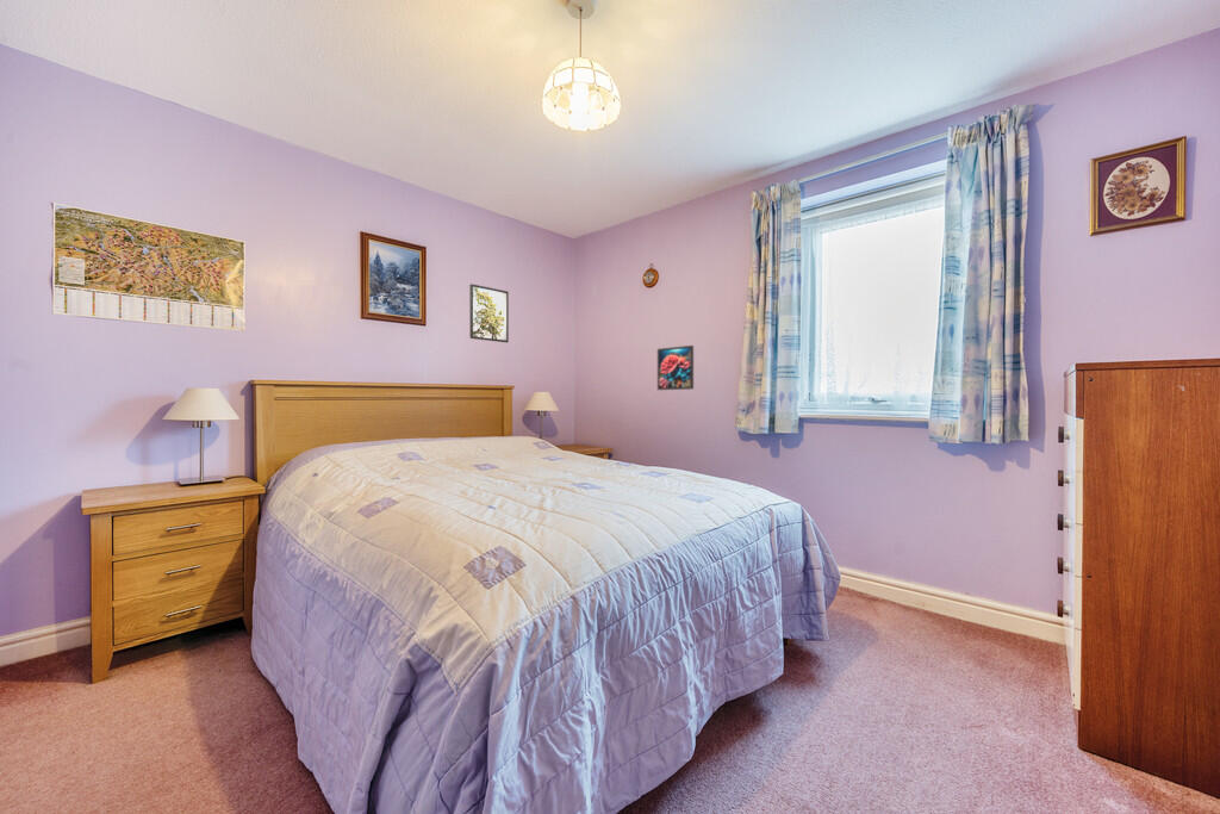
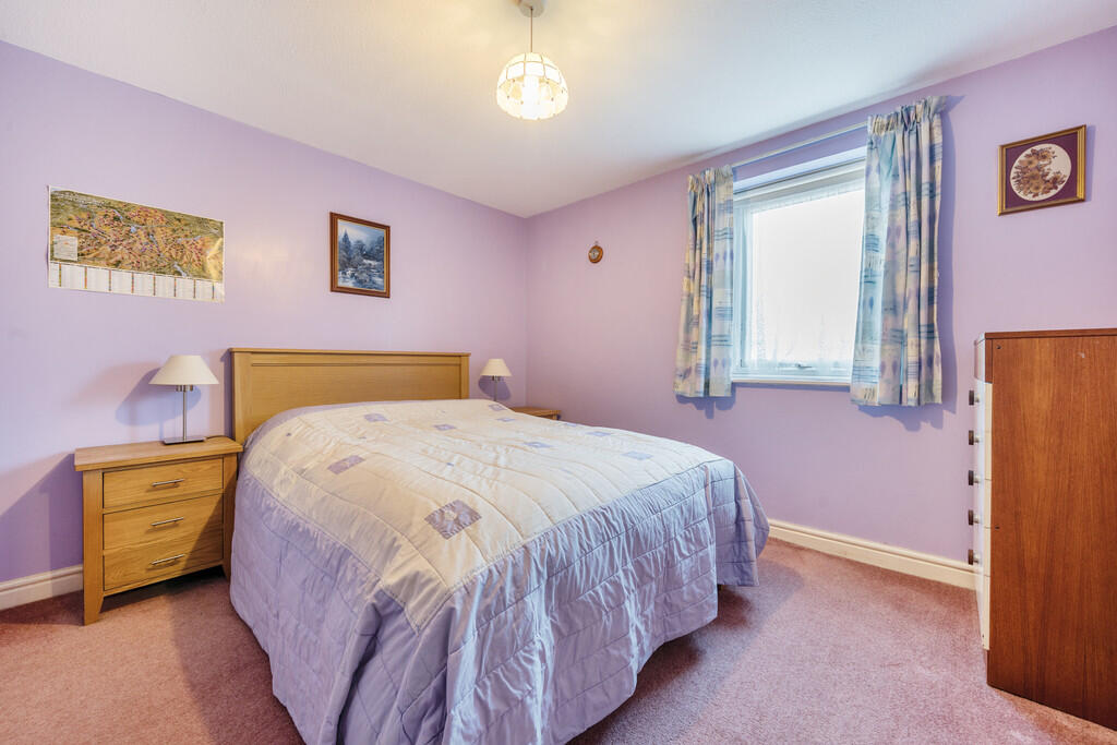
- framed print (674, 368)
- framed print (490, 313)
